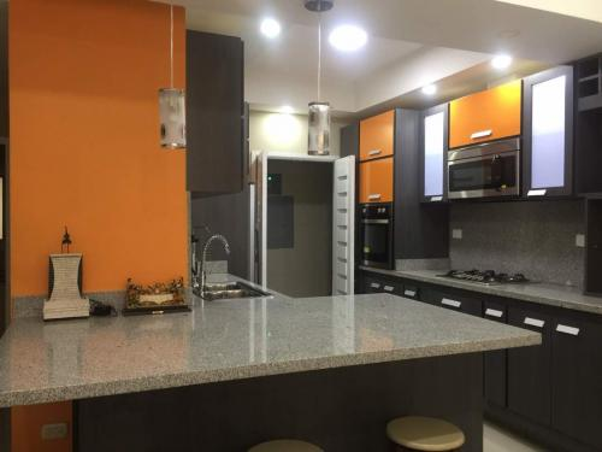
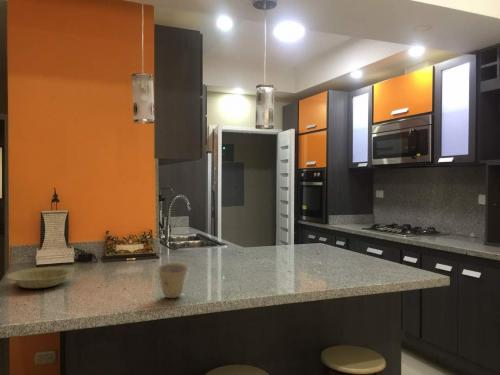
+ cup (172, 281)
+ bowl (41, 279)
